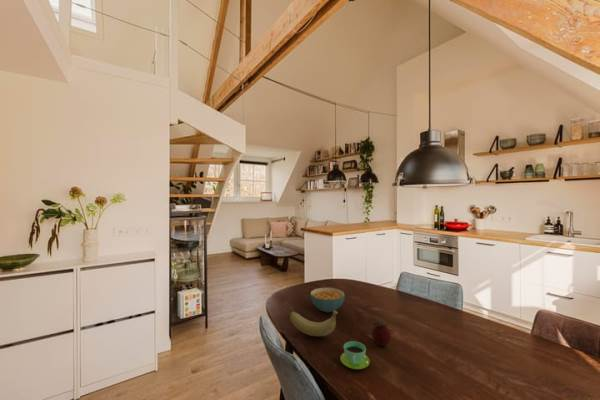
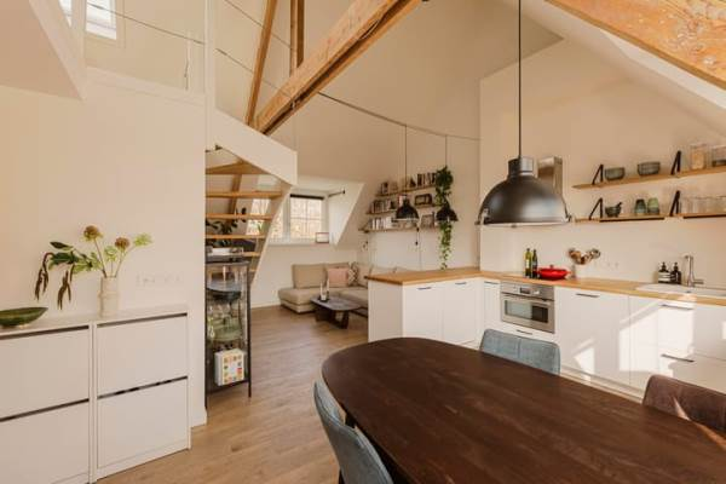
- cereal bowl (327, 301)
- banana (313, 322)
- fruit (380, 332)
- cup (354, 355)
